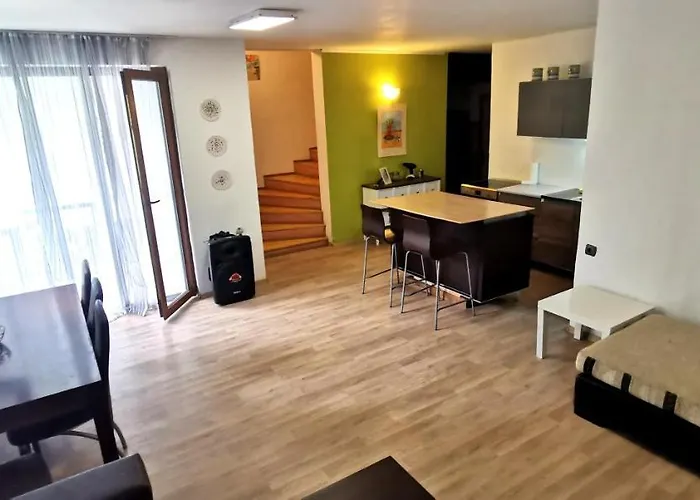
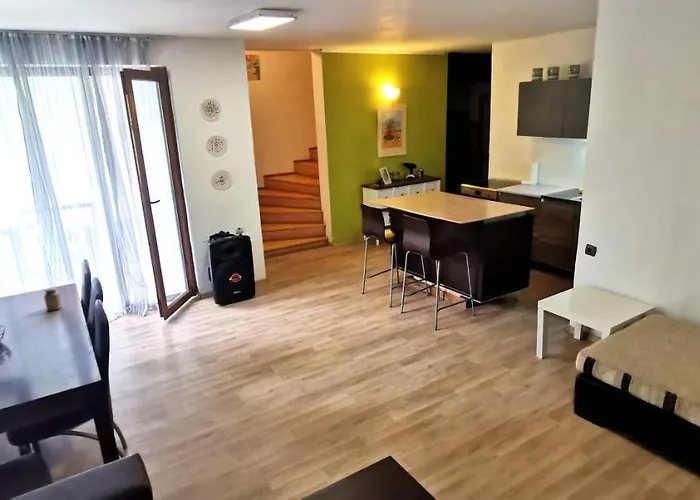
+ salt shaker (52, 298)
